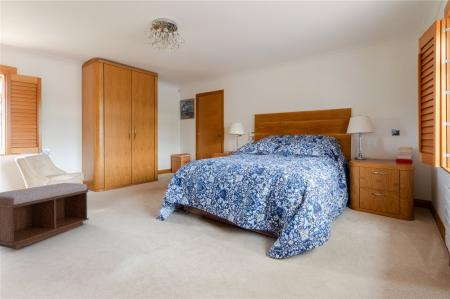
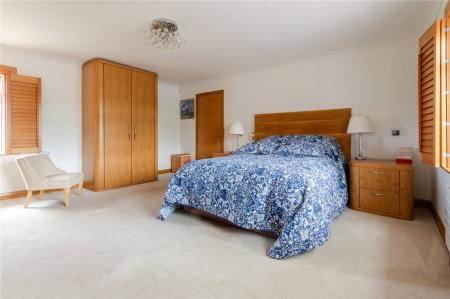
- bench (43, 210)
